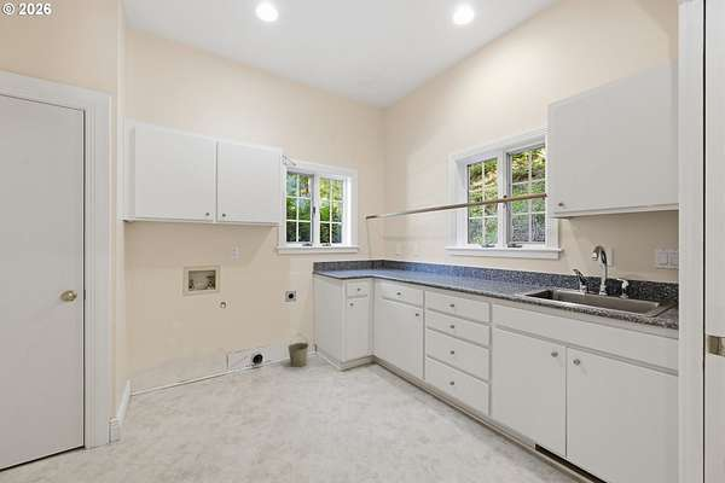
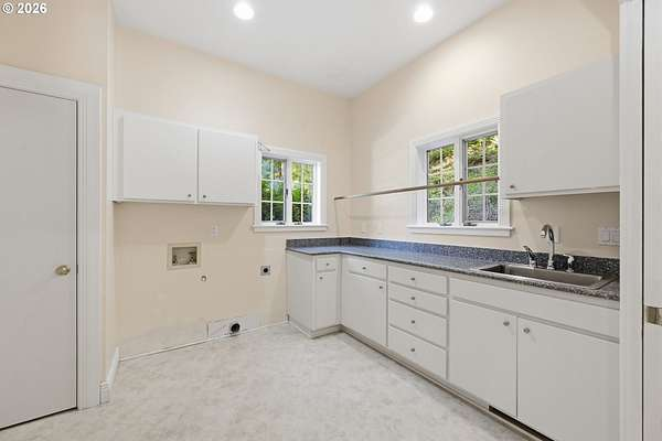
- bucket (297, 348)
